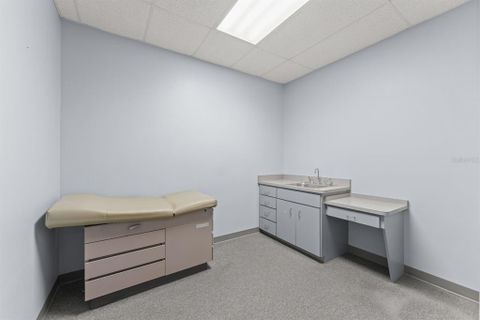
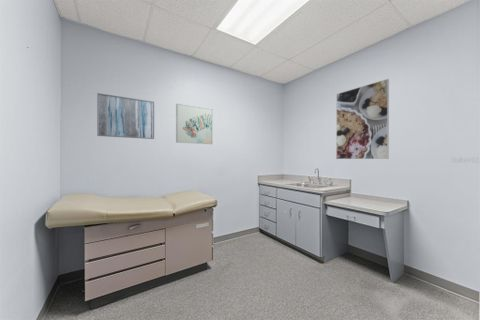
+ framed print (359, 123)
+ wall art (195, 125)
+ wall art (127, 117)
